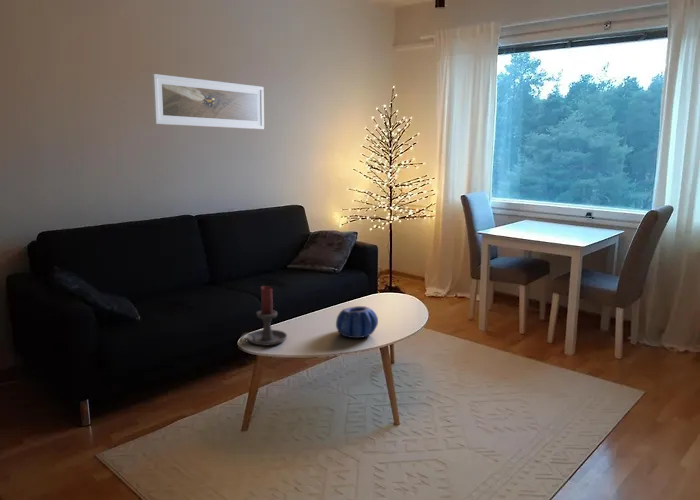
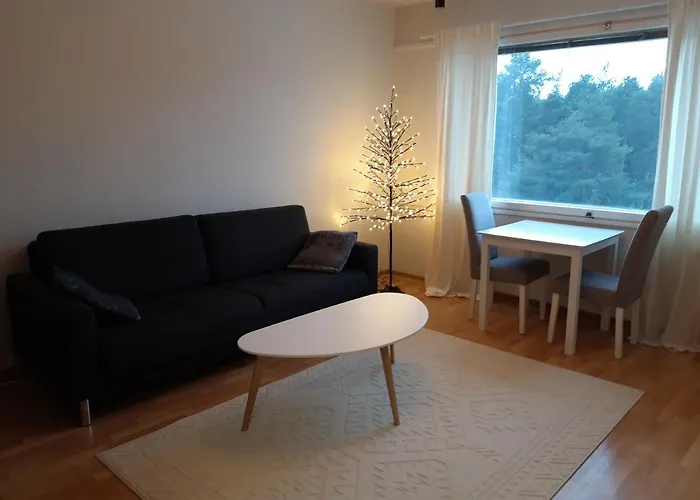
- candle holder (262, 314)
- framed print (212, 104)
- decorative bowl (356, 321)
